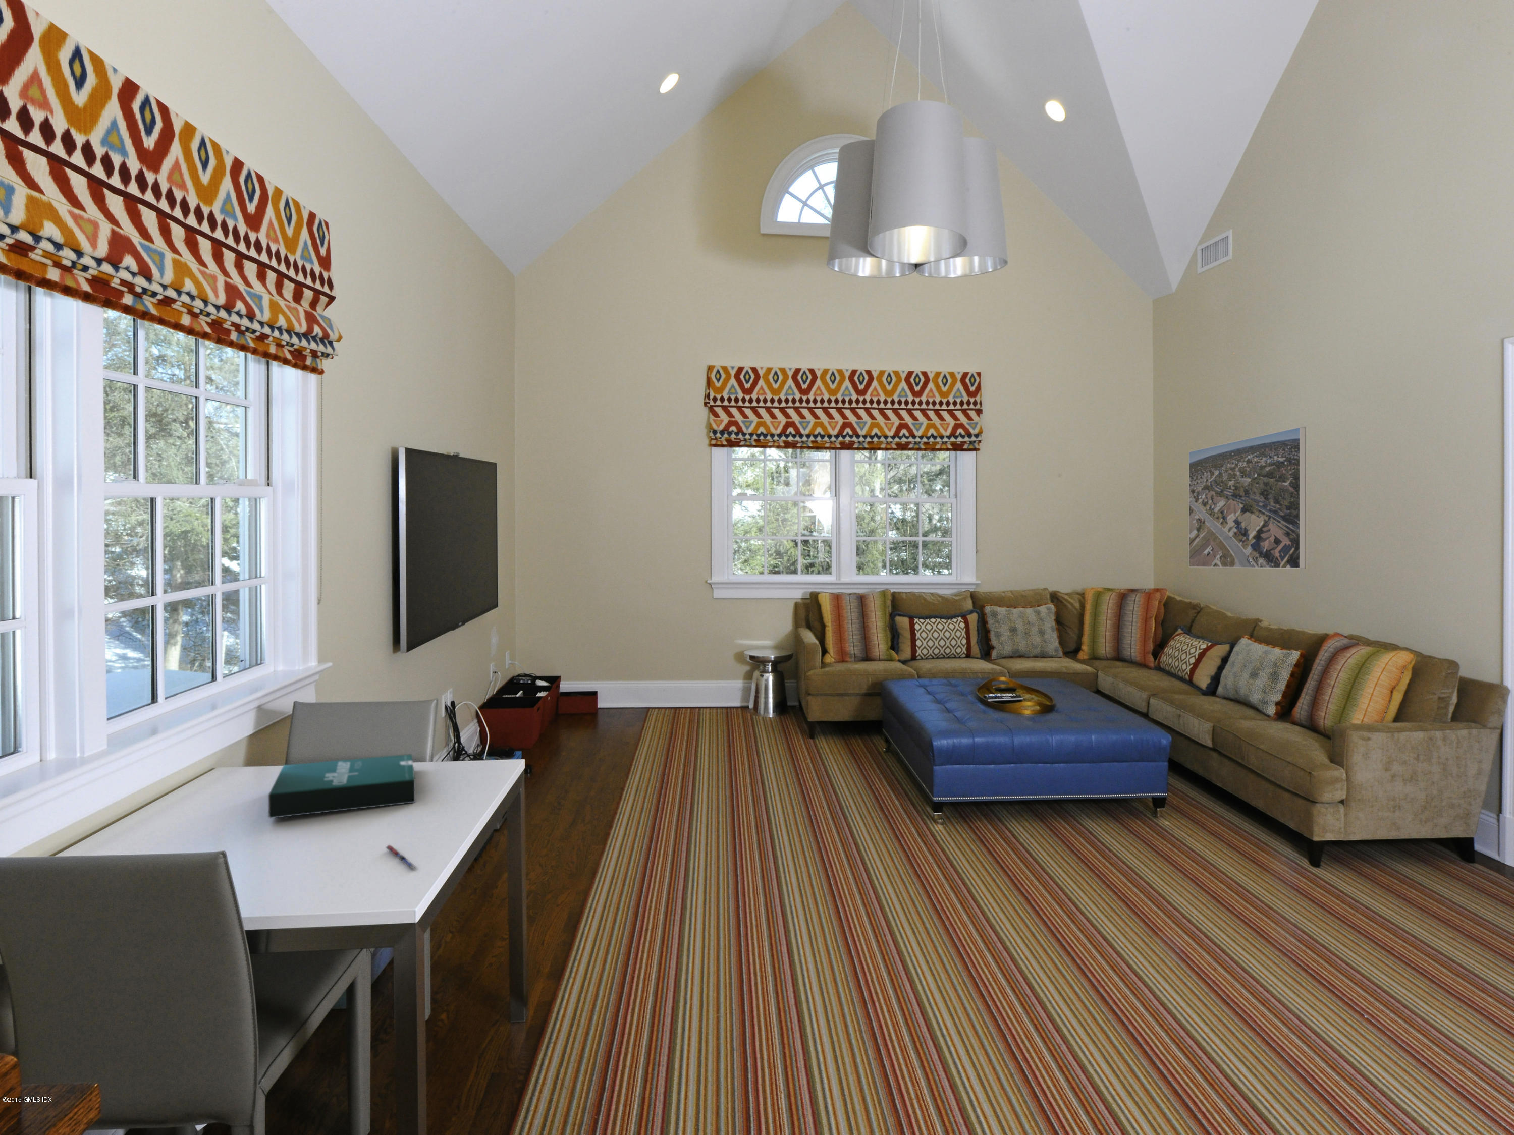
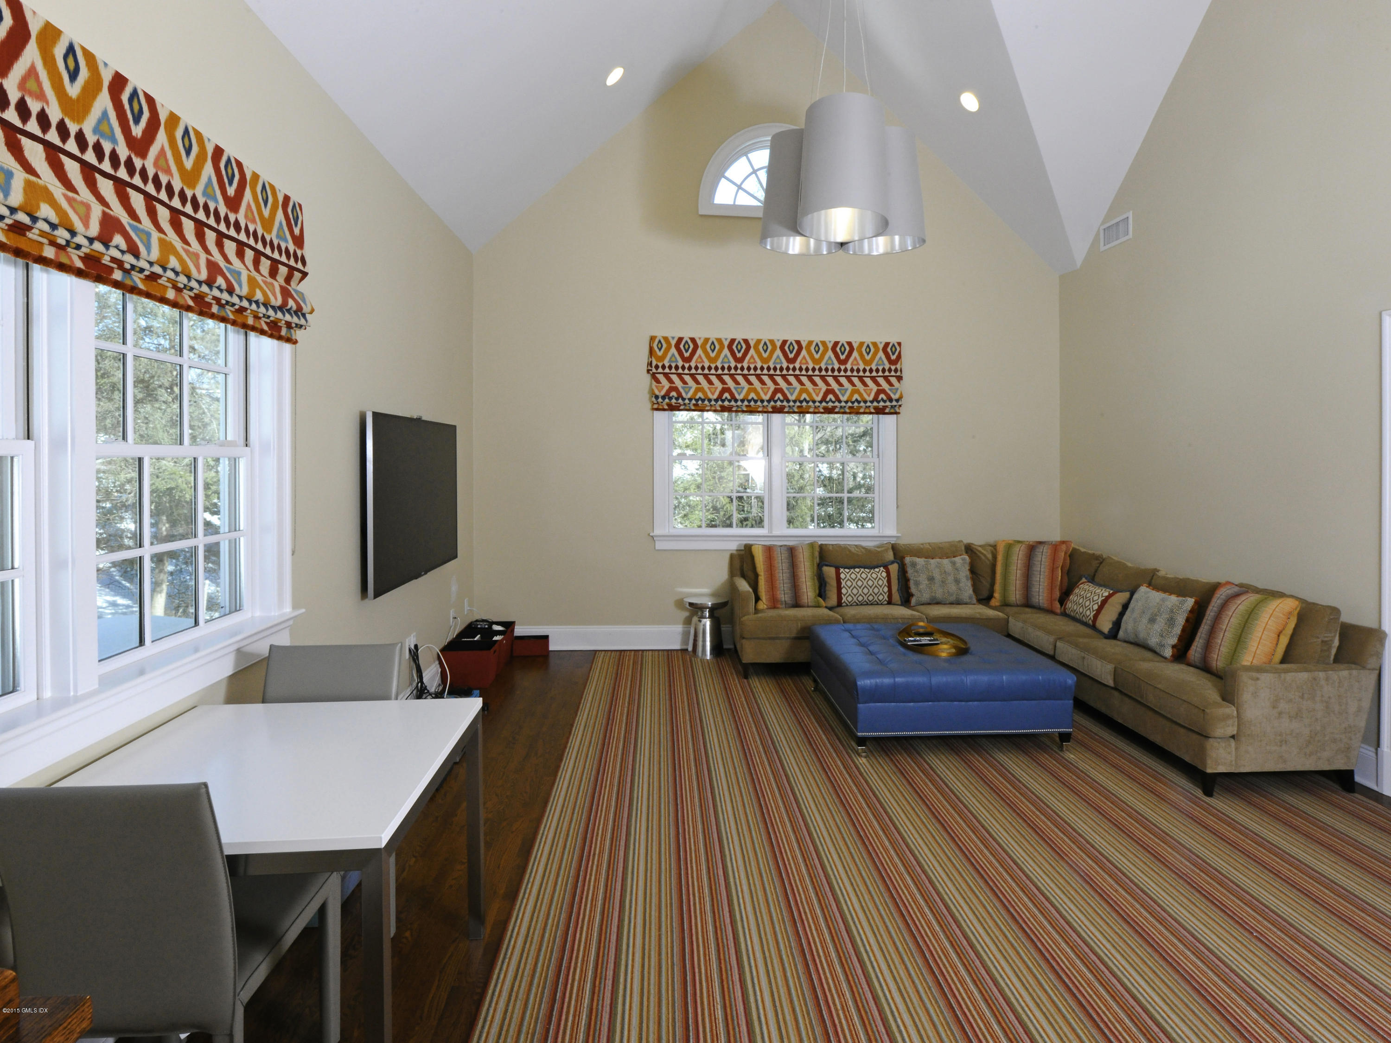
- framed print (1241, 504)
- pizza box (347, 783)
- pen (401, 856)
